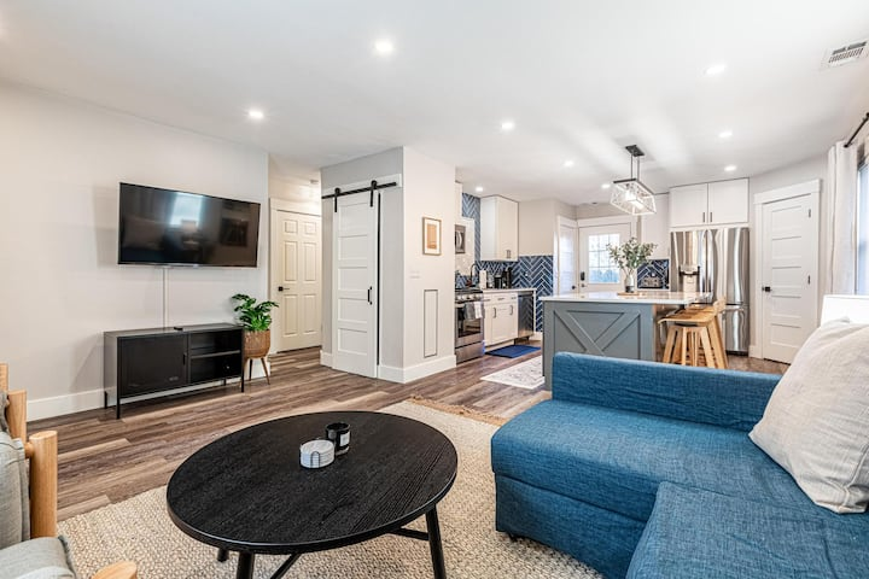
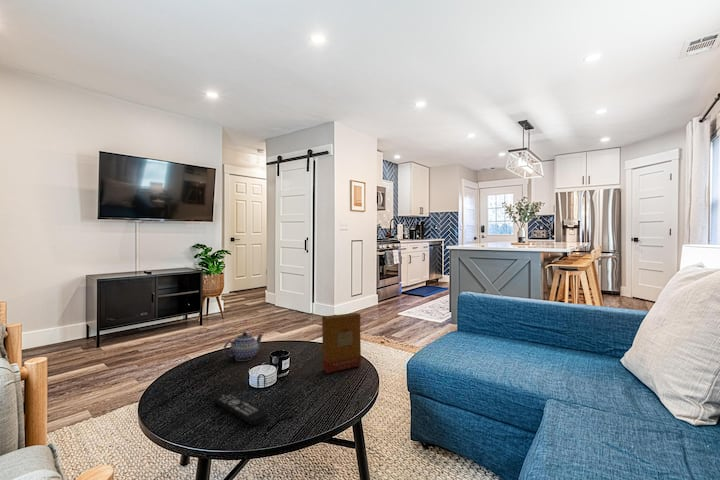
+ product box (341, 341)
+ teapot (244, 344)
+ remote control (239, 408)
